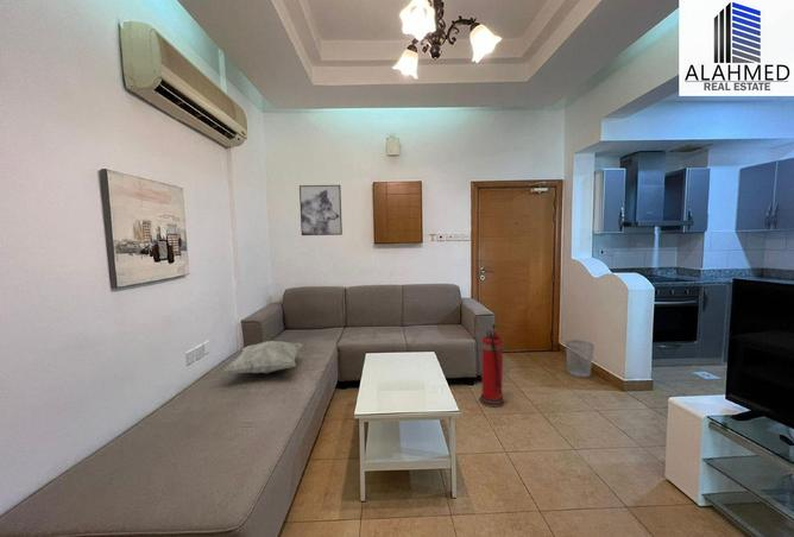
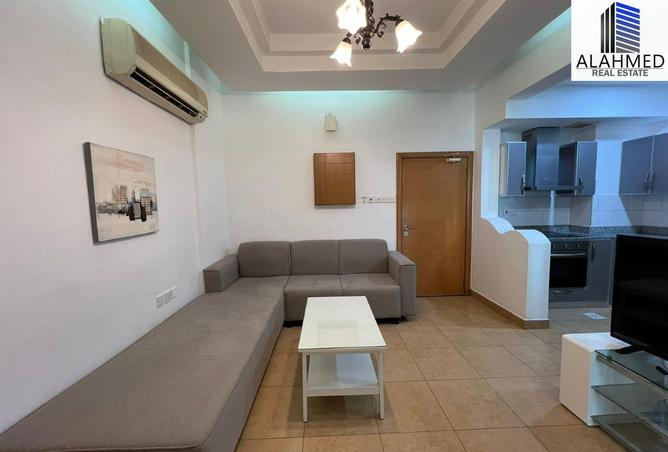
- fire extinguisher (492, 364)
- wall art (321, 210)
- wastebasket (579, 358)
- decorative pillow (266, 356)
